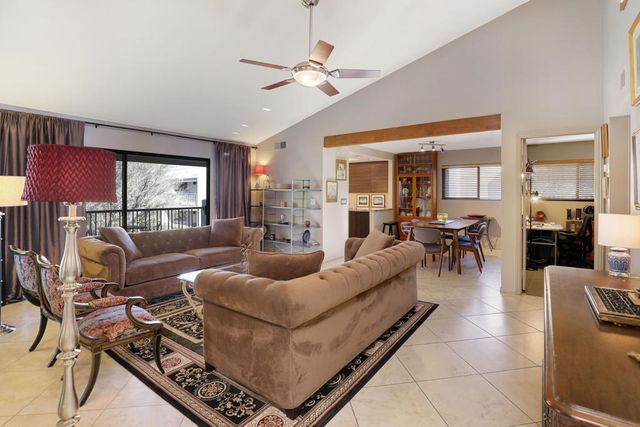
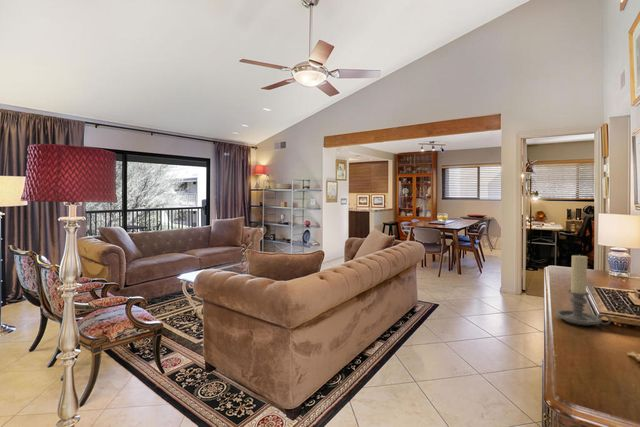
+ candle holder (583, 288)
